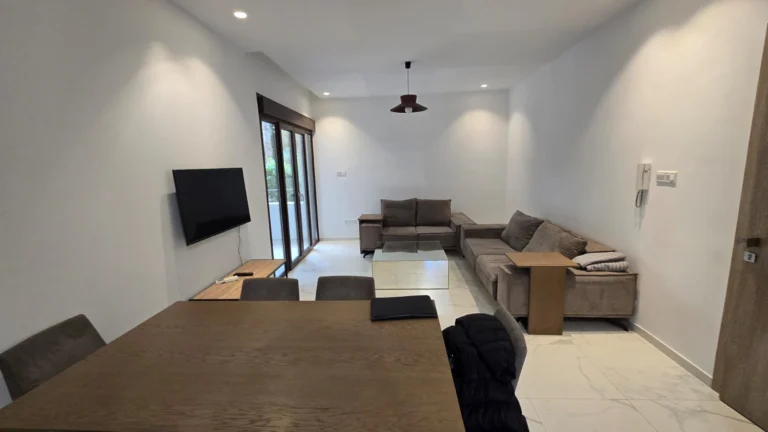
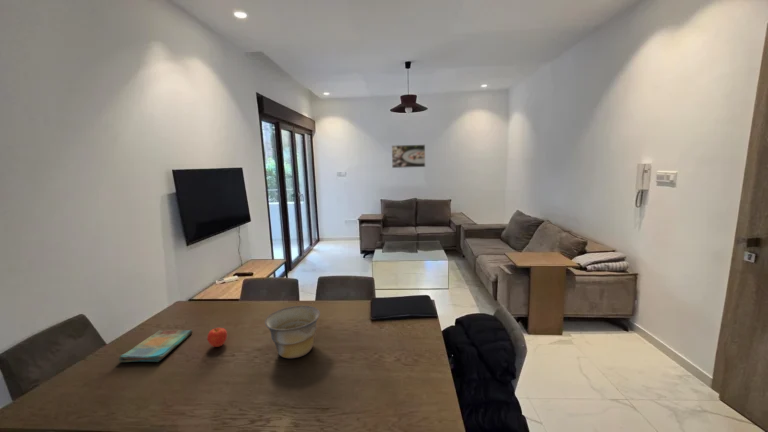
+ fruit (217, 336)
+ bowl (294, 333)
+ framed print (408, 156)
+ dish towel (158, 344)
